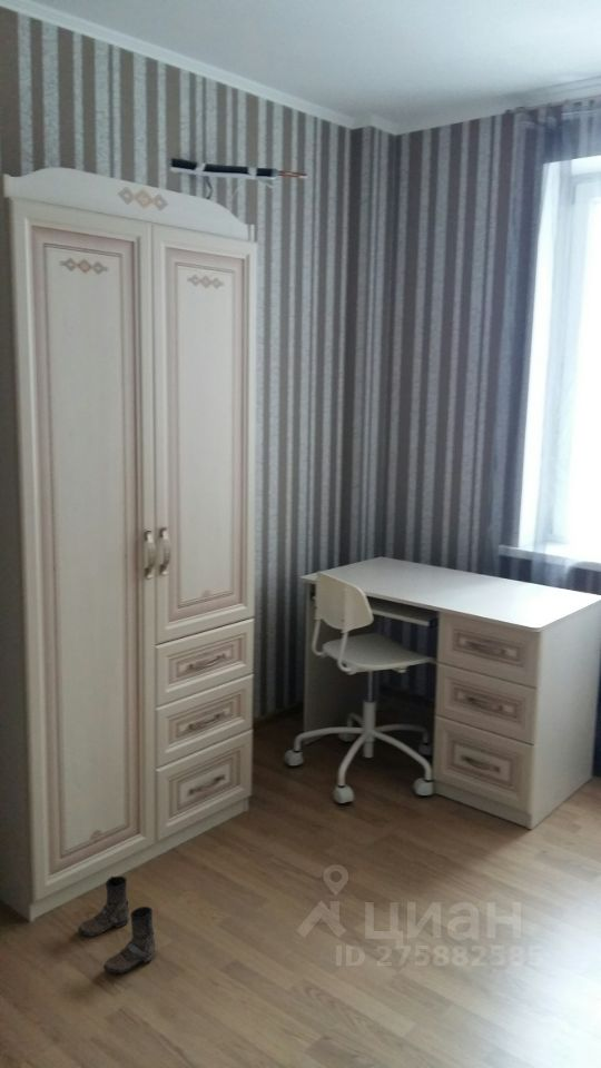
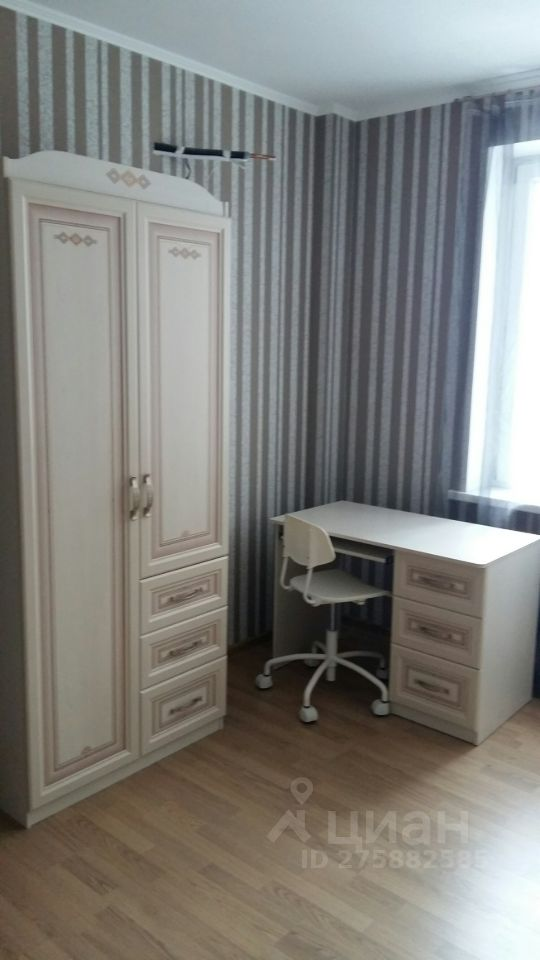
- boots (116, 922)
